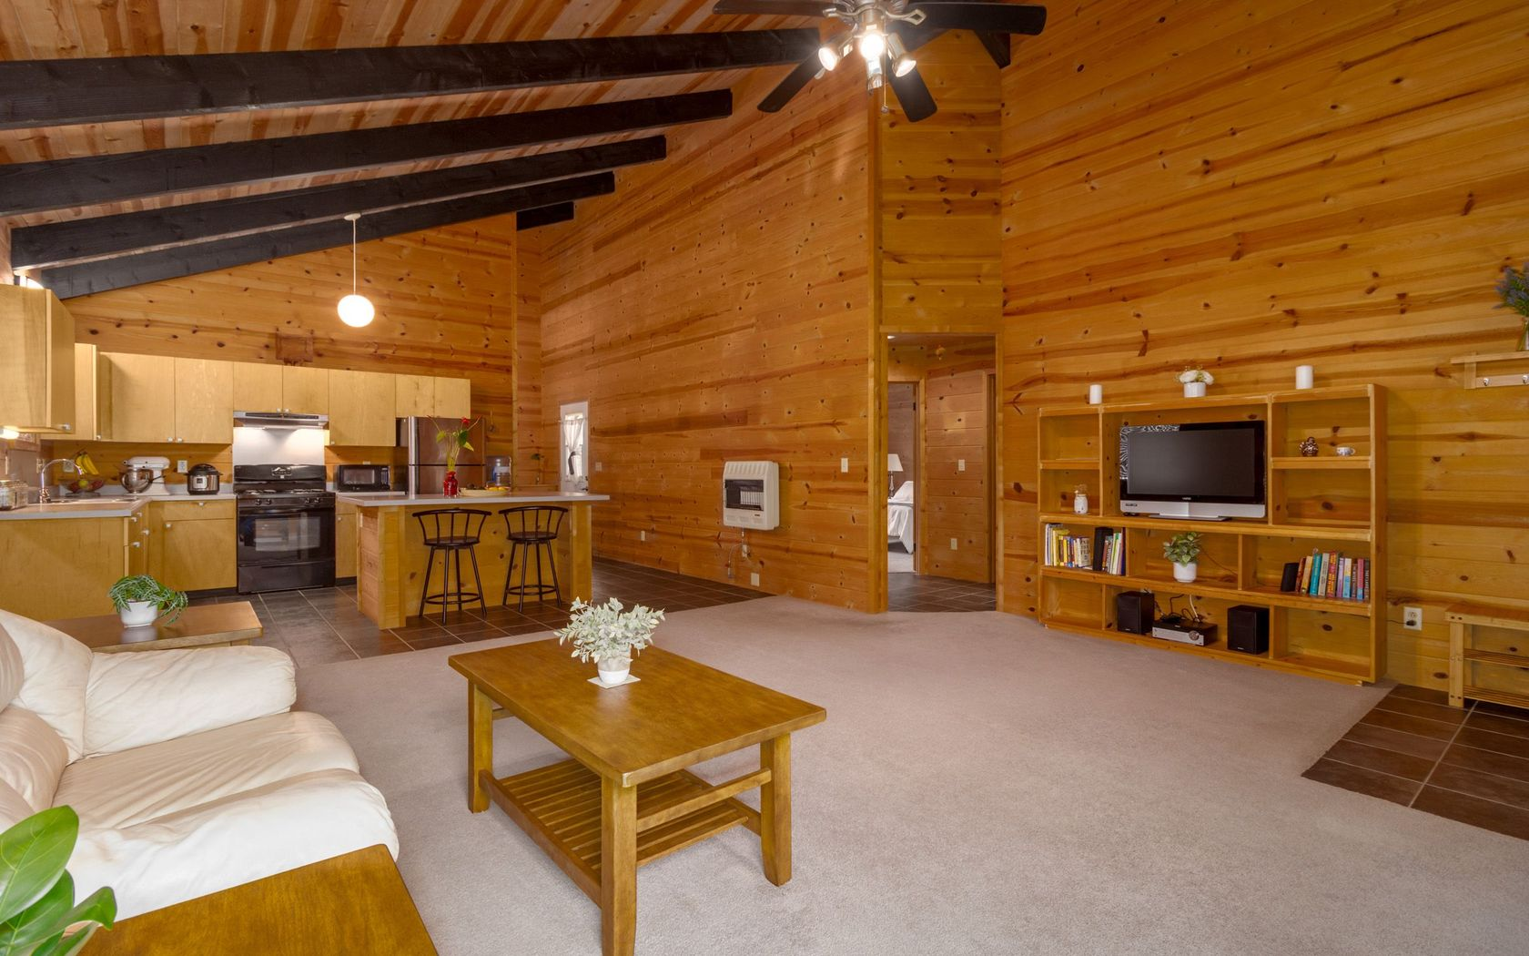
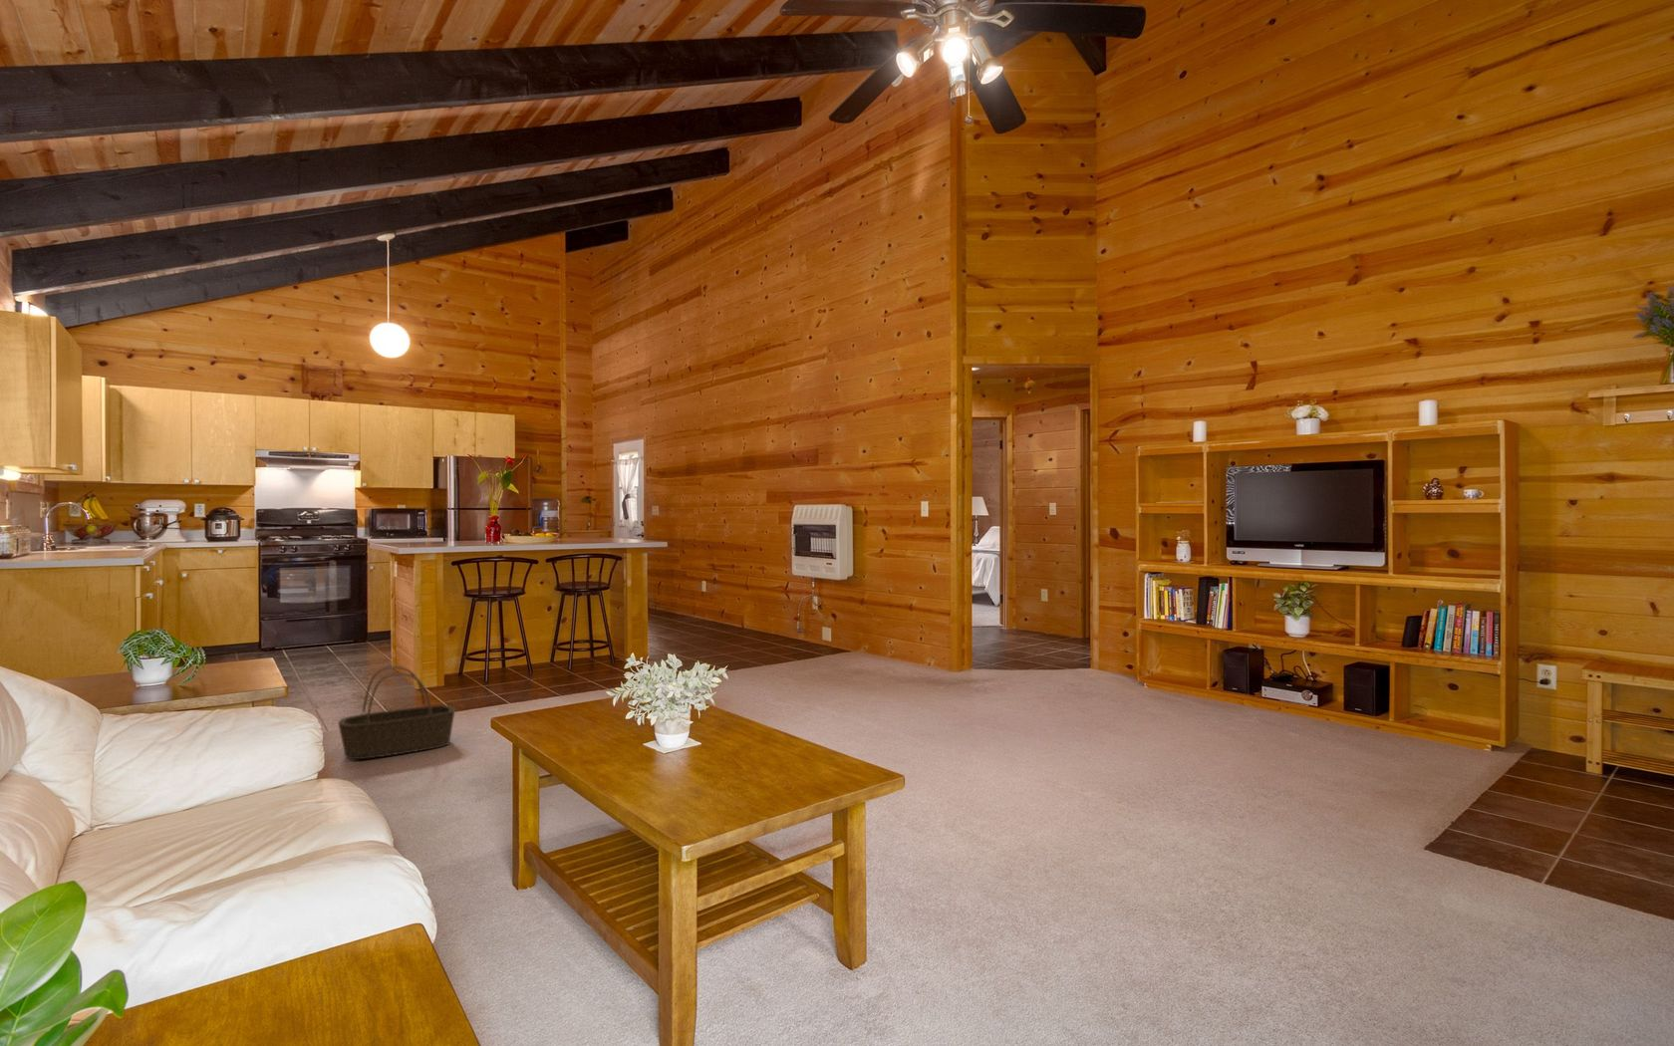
+ basket (398, 710)
